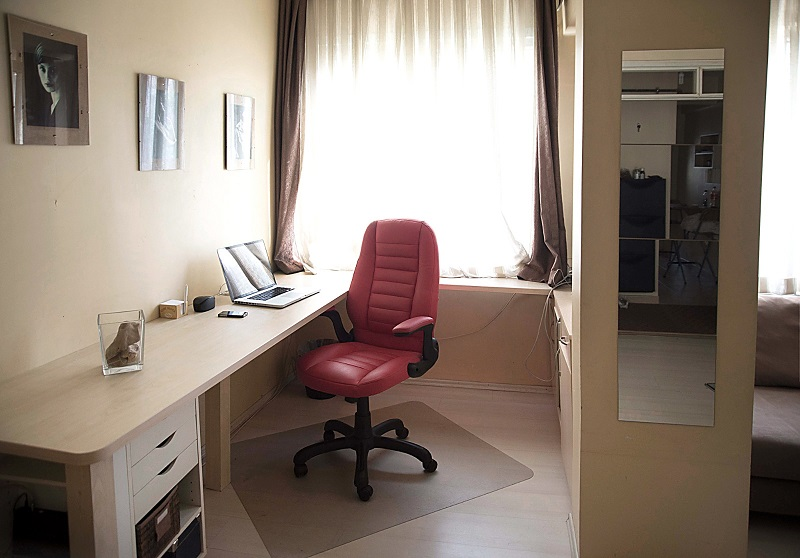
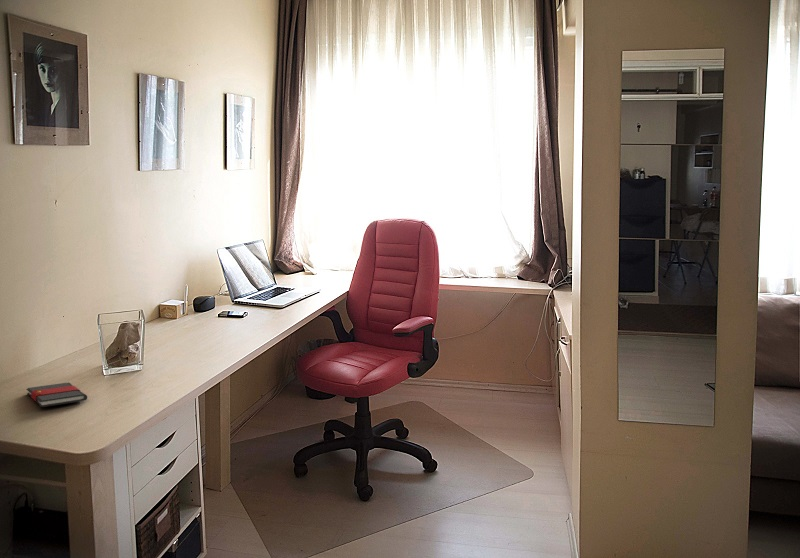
+ book (56, 393)
